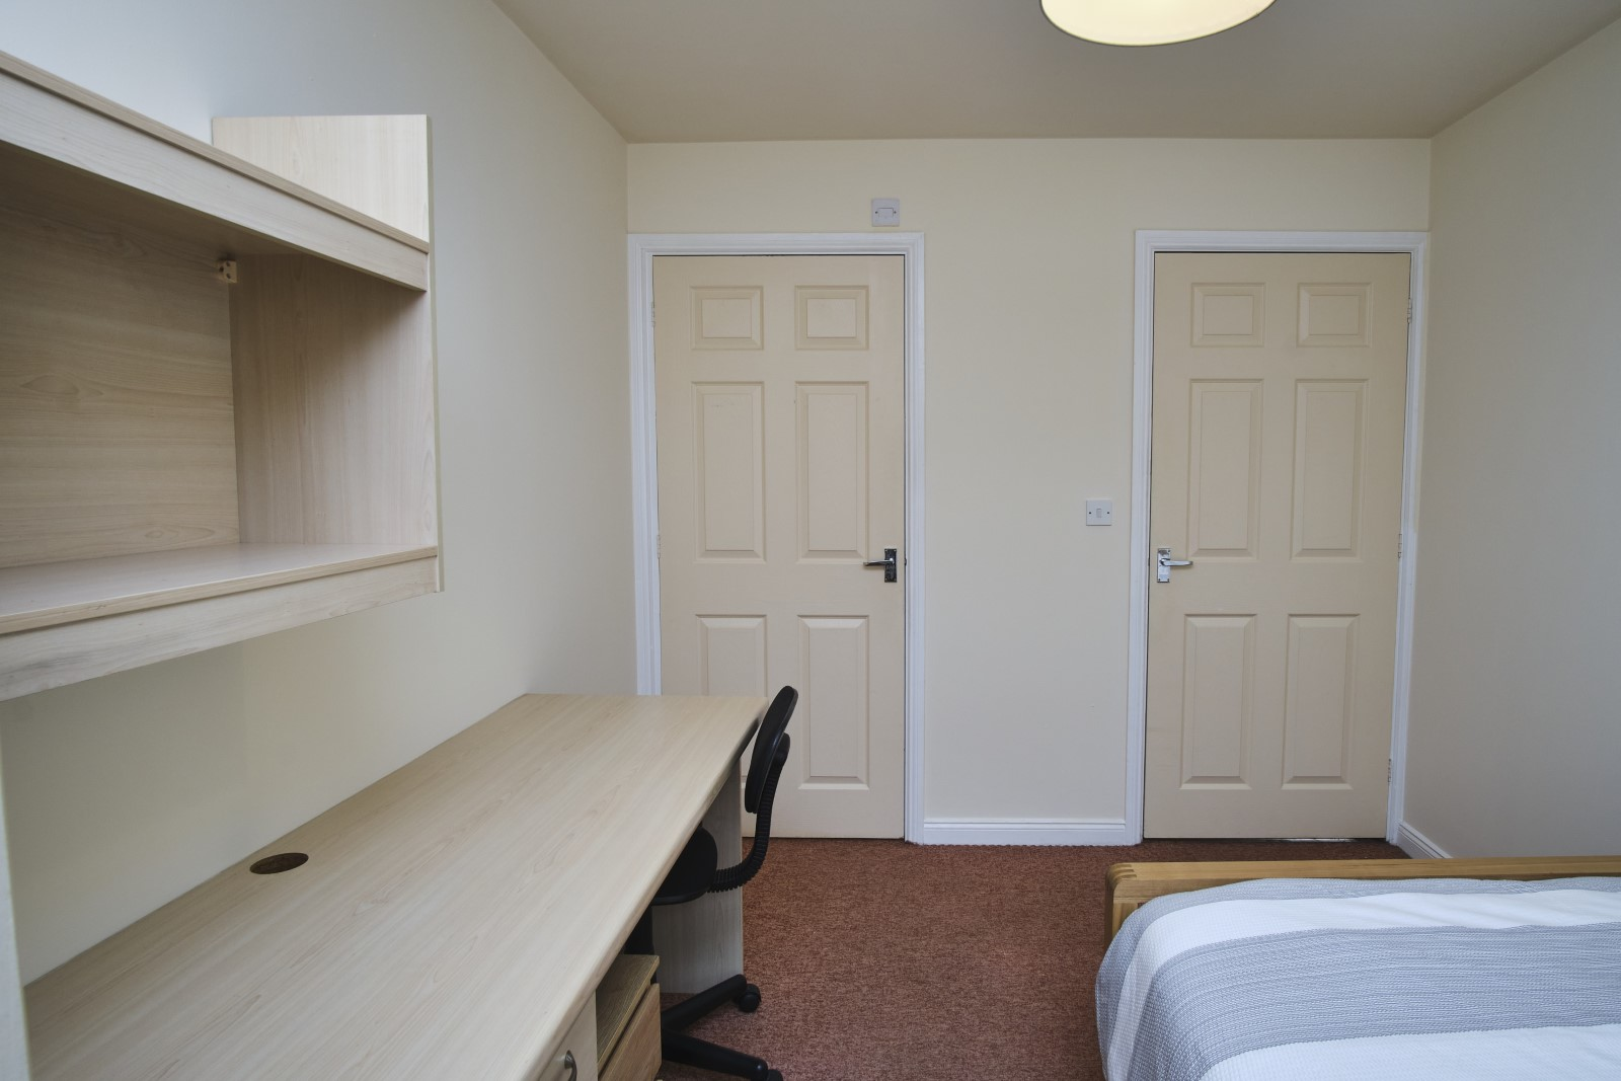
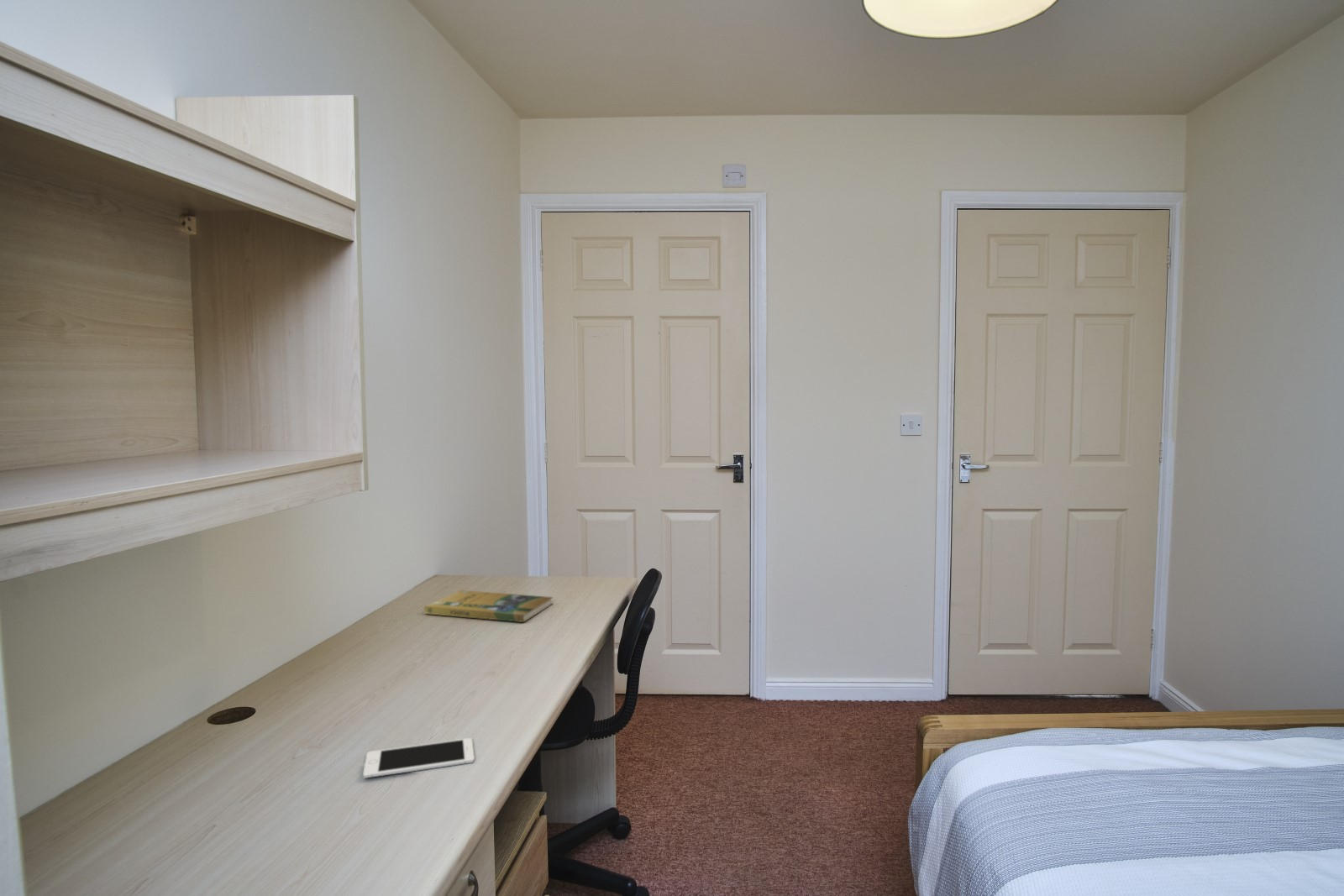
+ cell phone (420, 757)
+ booklet (490, 605)
